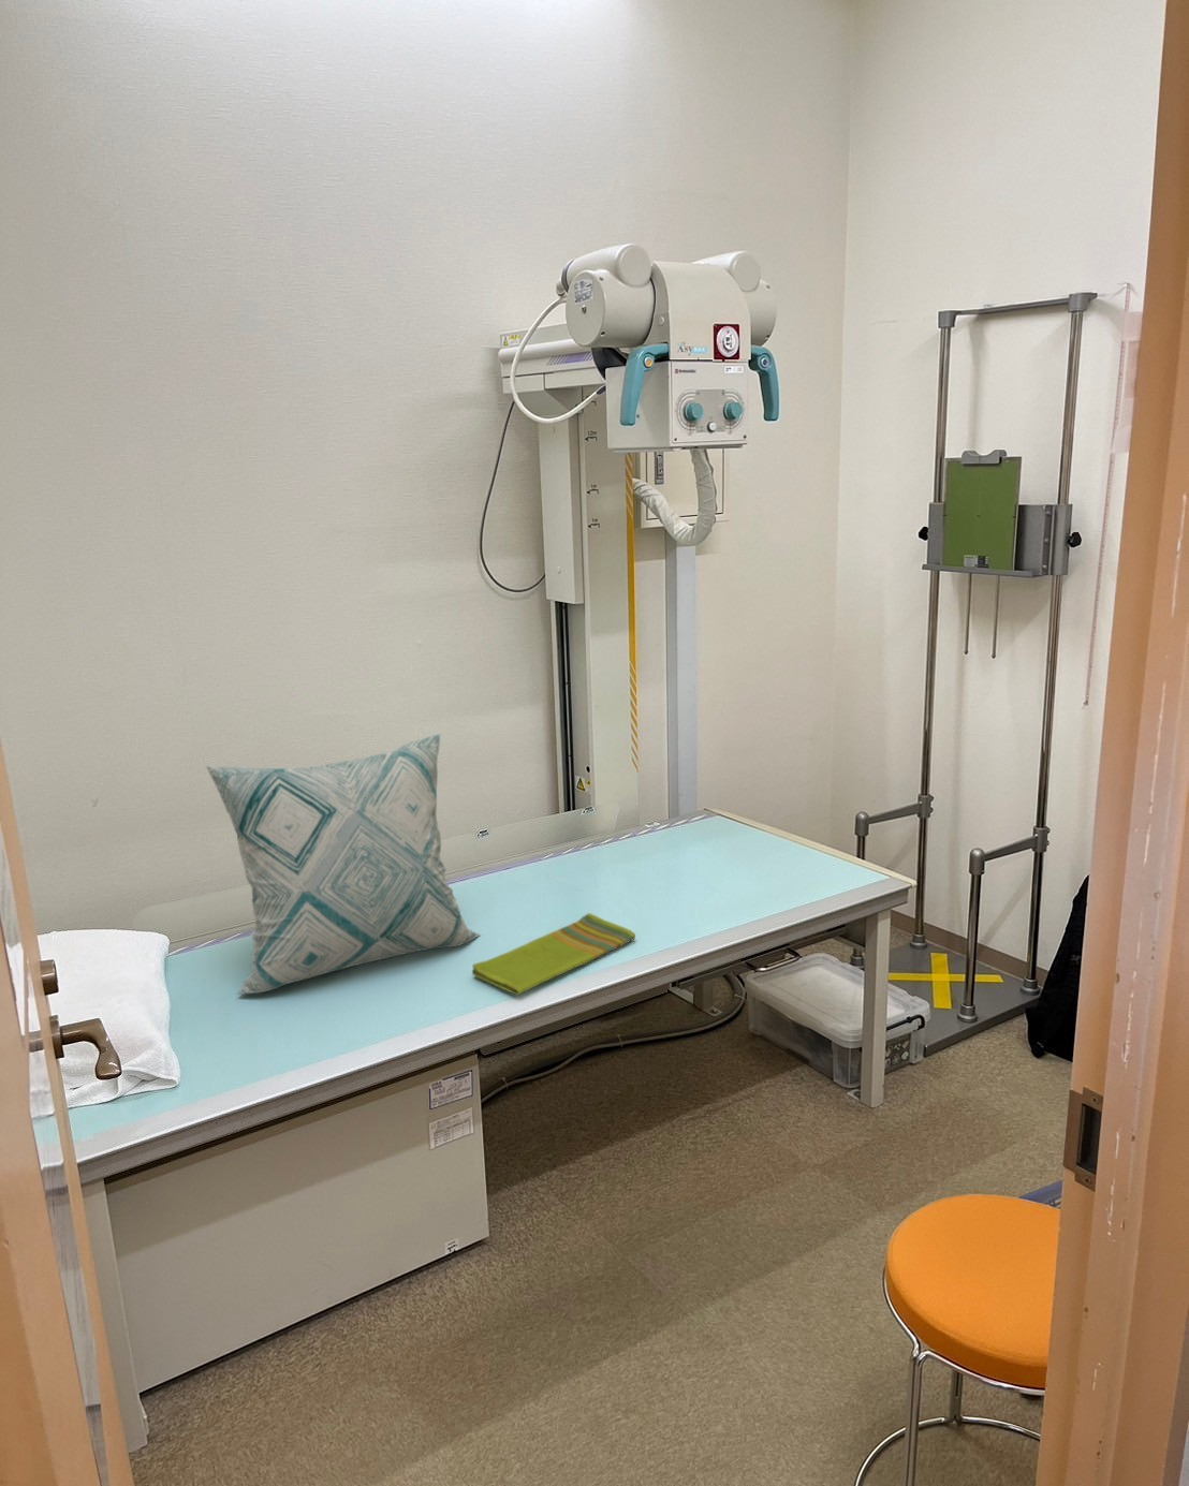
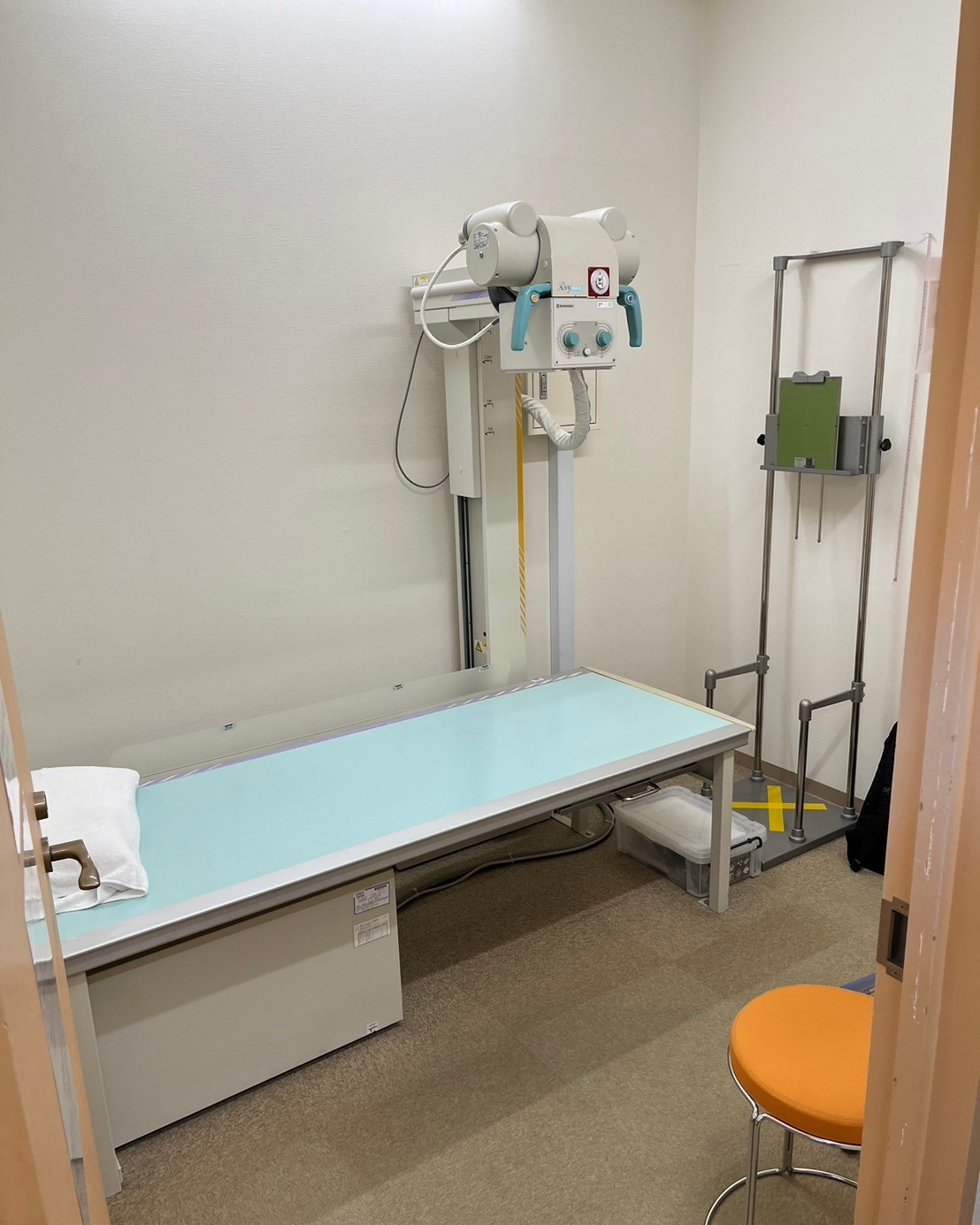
- decorative pillow (348, 858)
- dish towel (556, 951)
